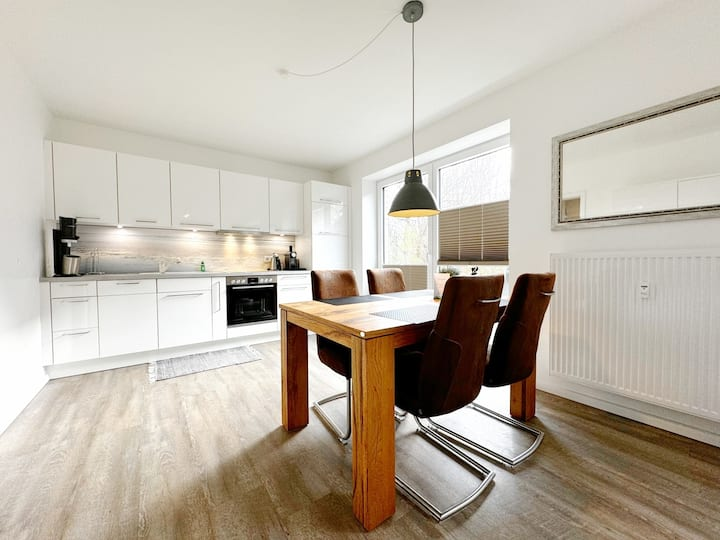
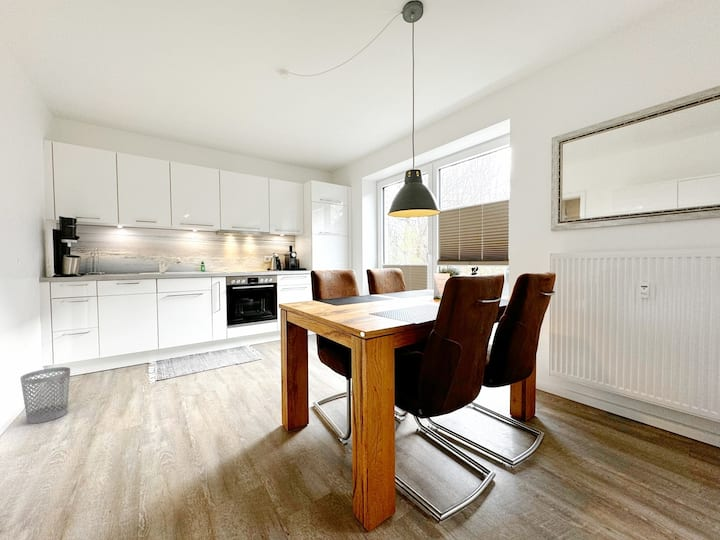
+ wastebasket (46, 394)
